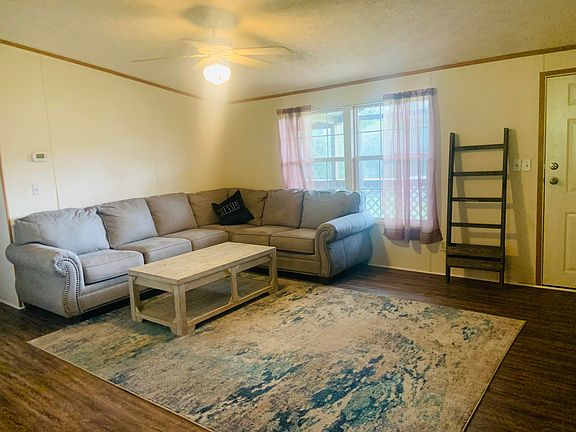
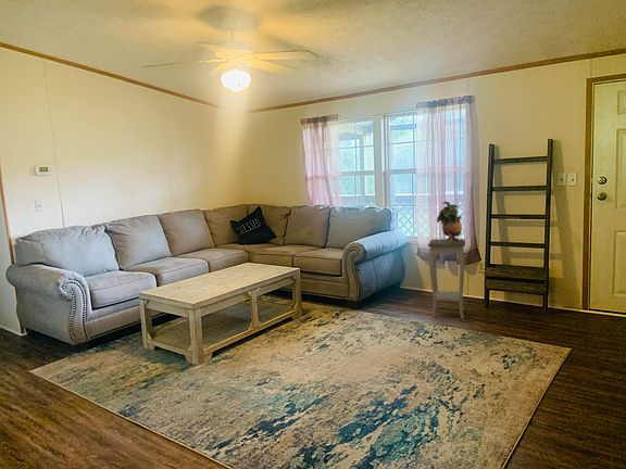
+ accent table (436, 278)
+ potted plant (449, 220)
